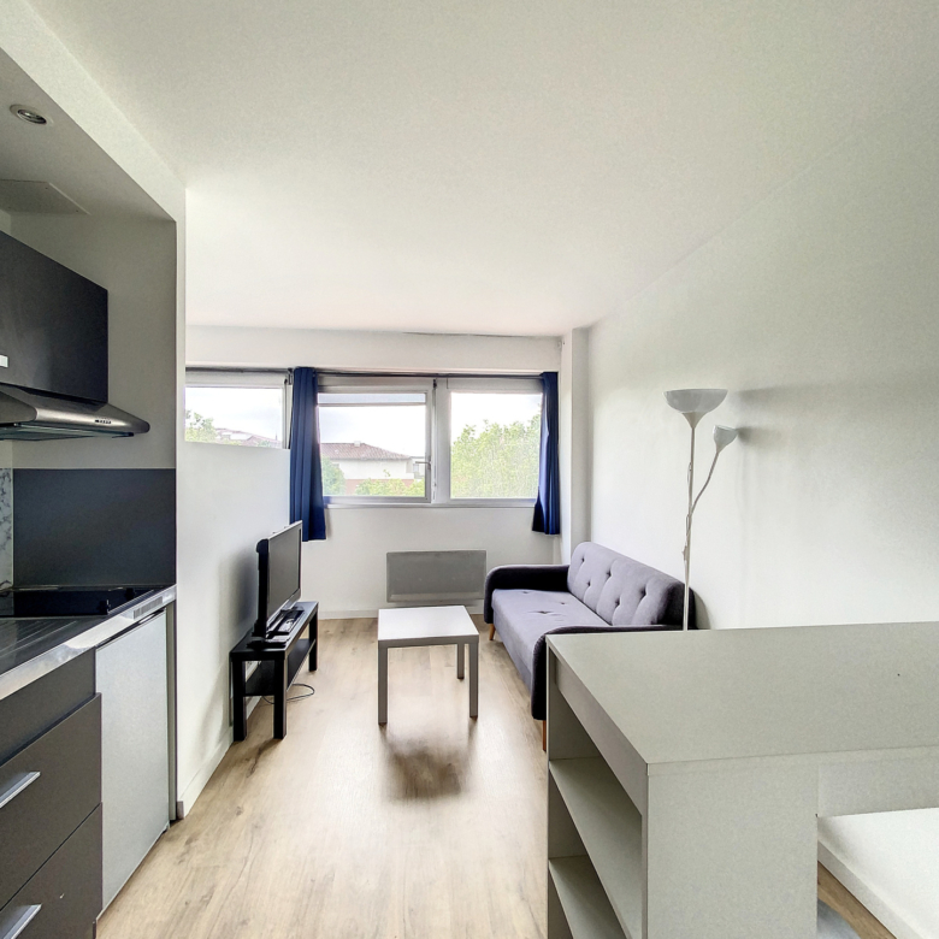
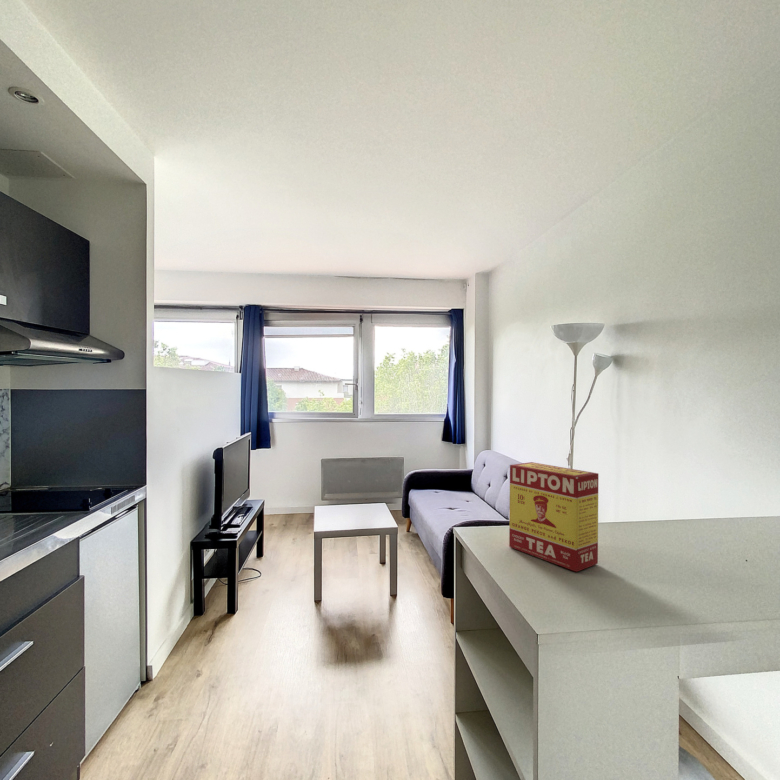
+ tea box (551, 511)
